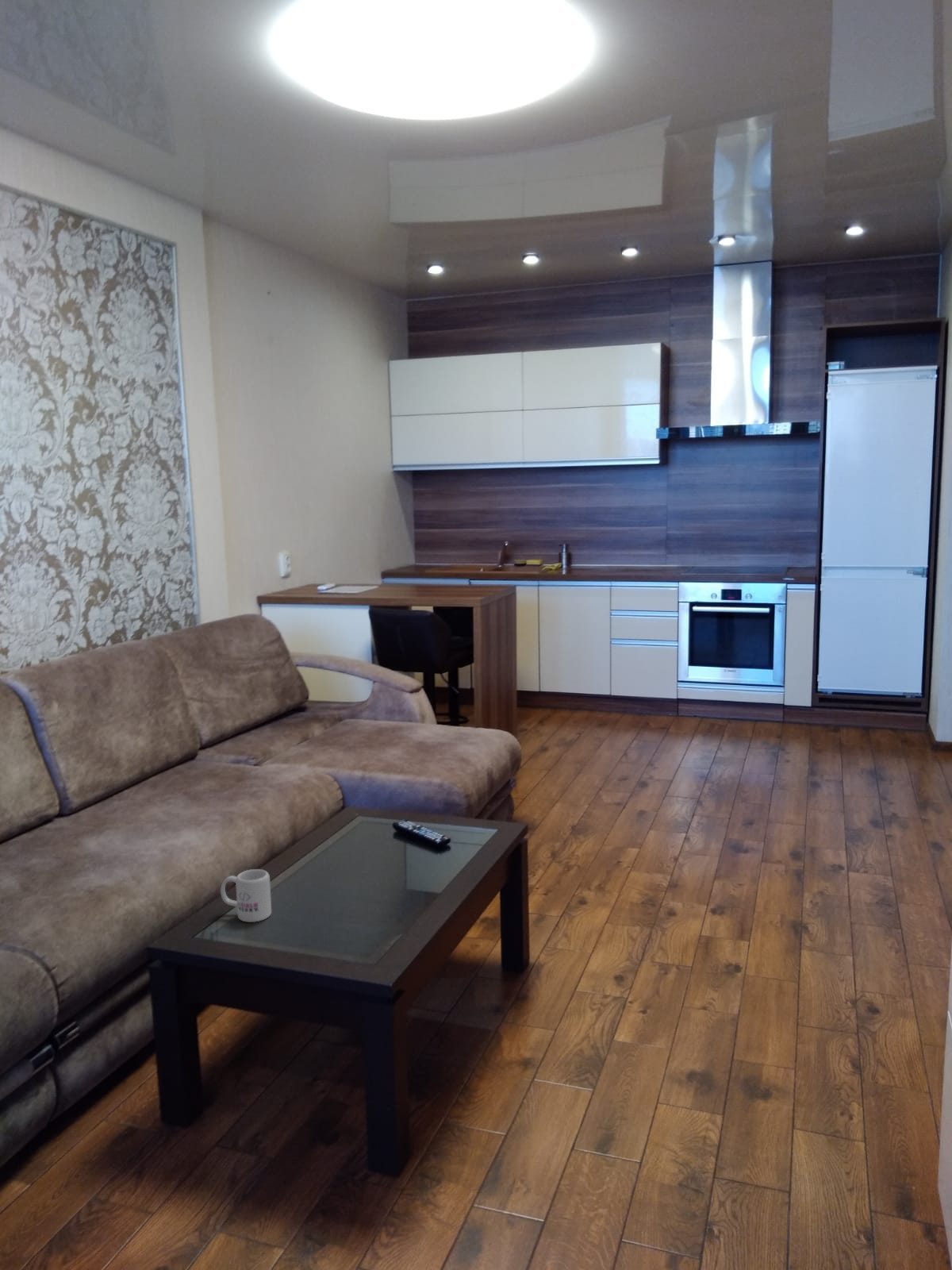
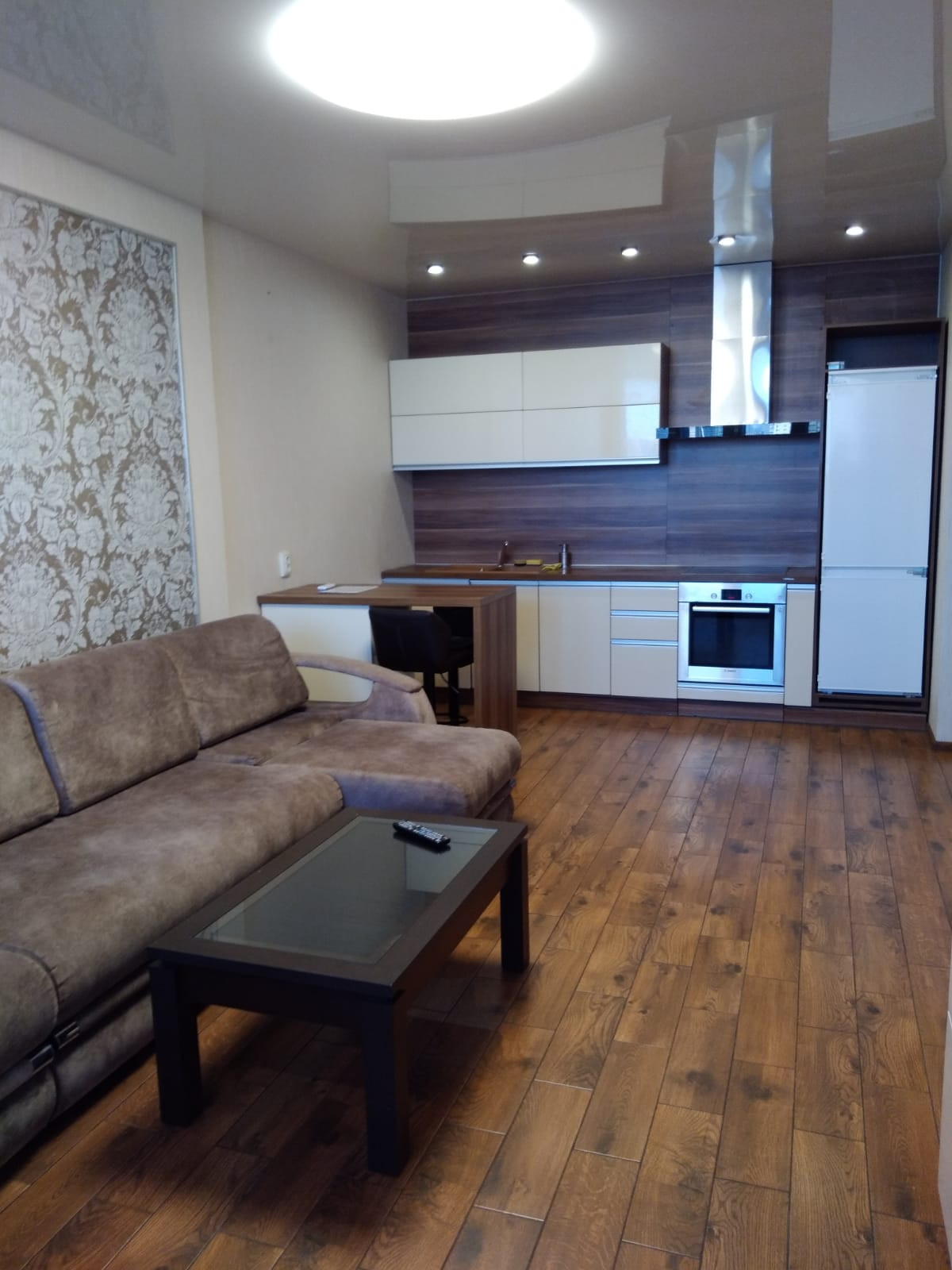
- mug (245, 894)
